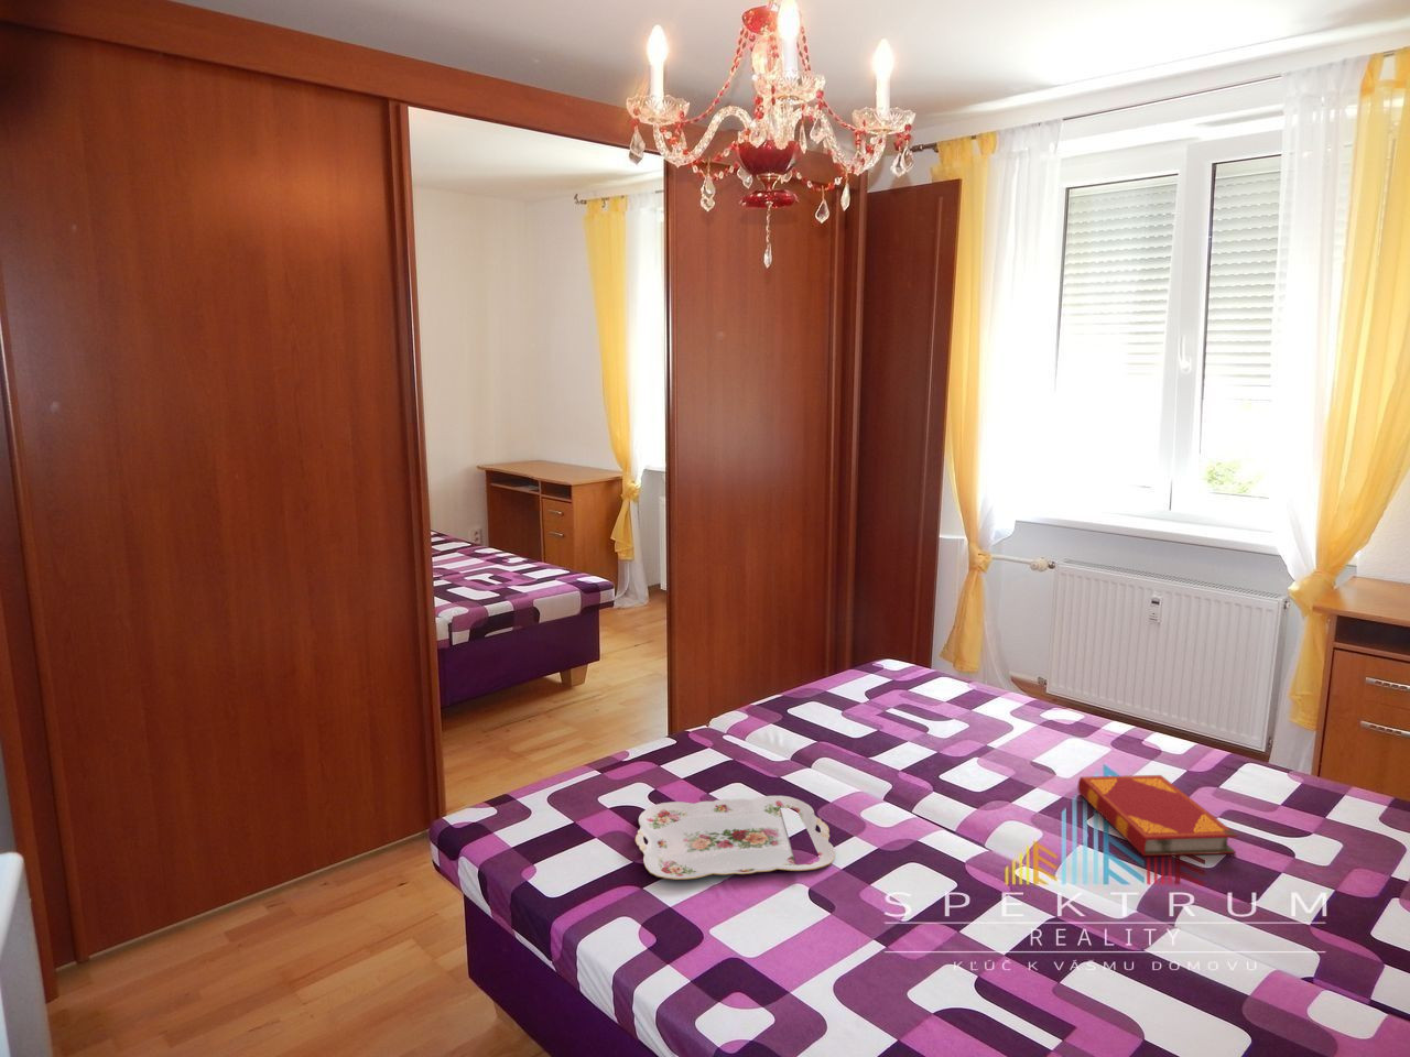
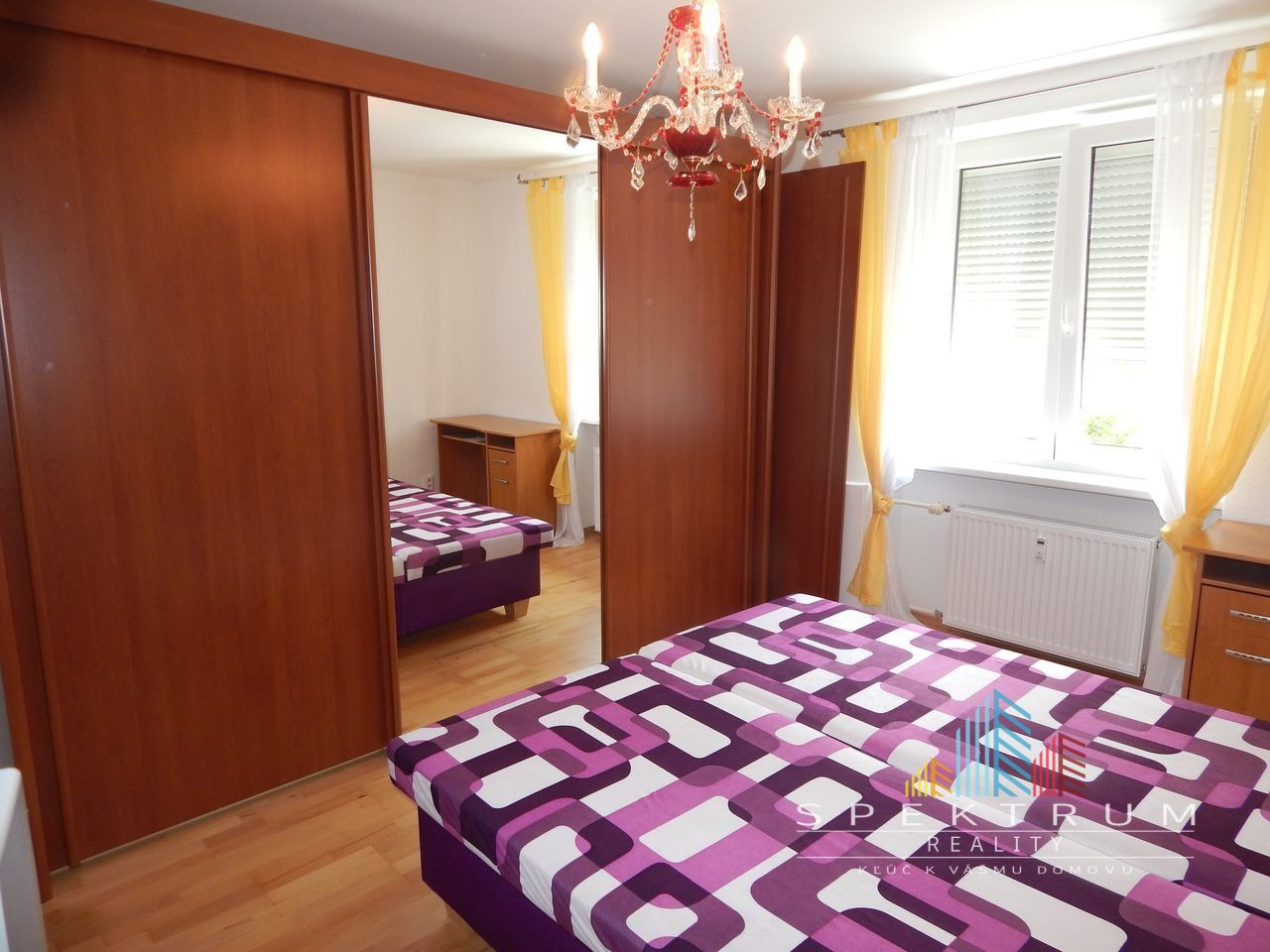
- hardback book (1151, 813)
- serving tray (733, 836)
